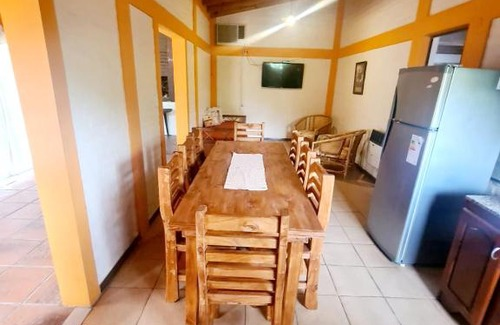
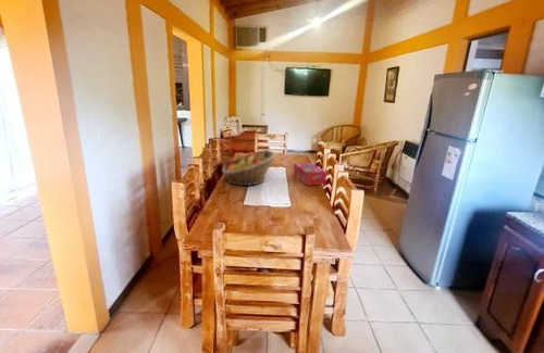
+ fruit basket (248, 165)
+ tissue box (308, 173)
